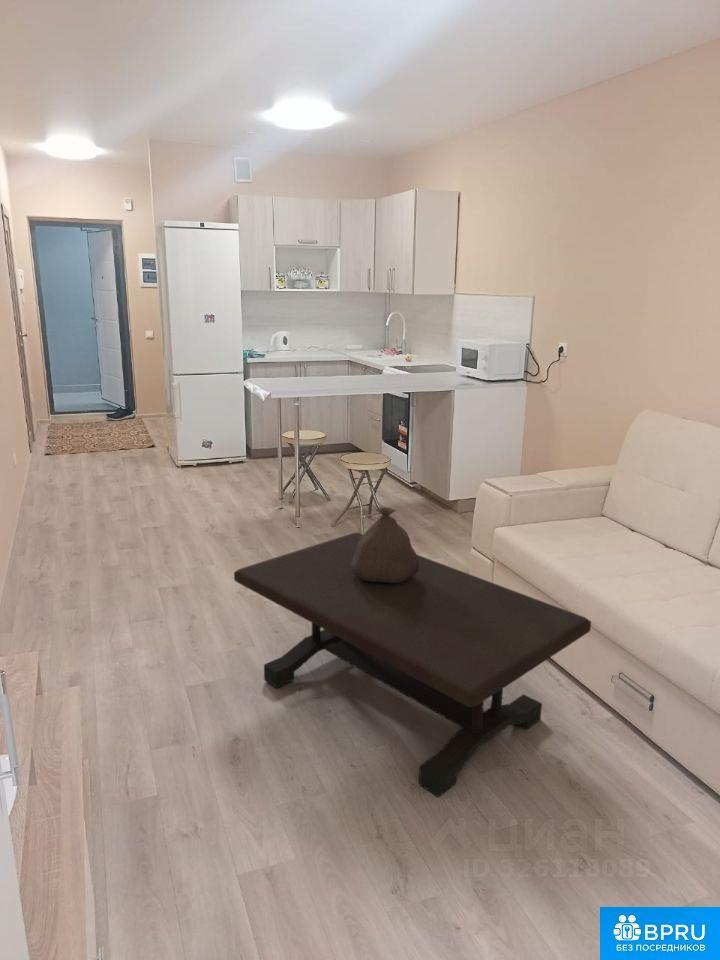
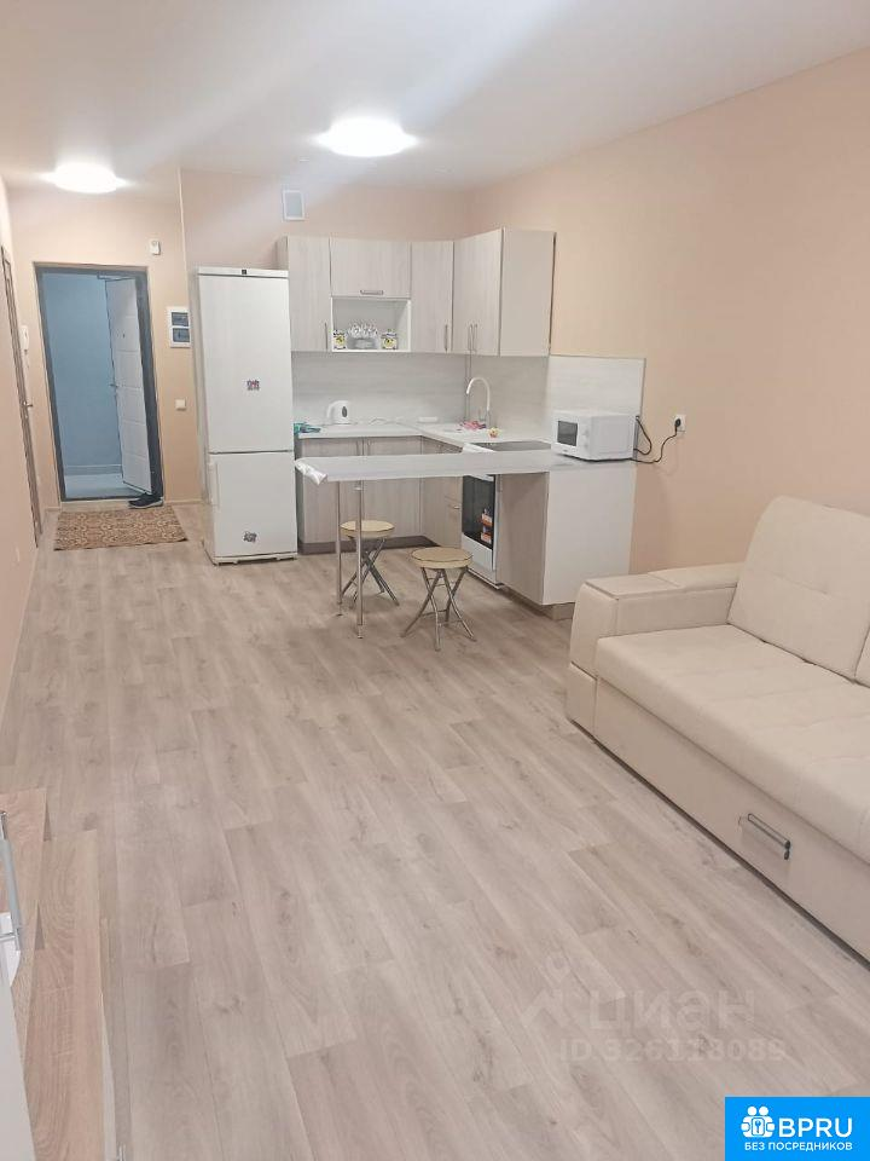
- coffee table (398, 647)
- bag (385, 543)
